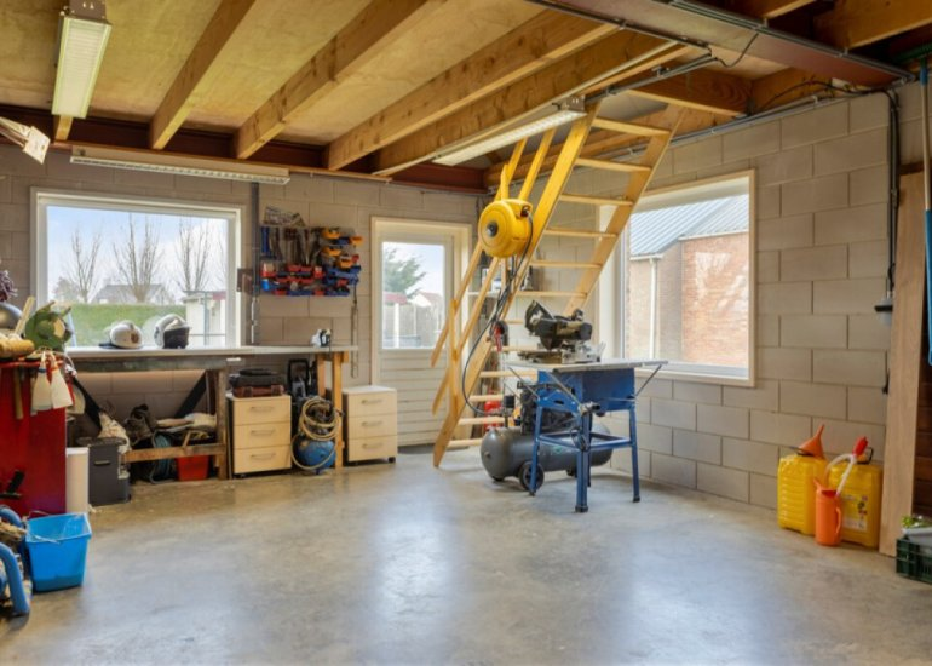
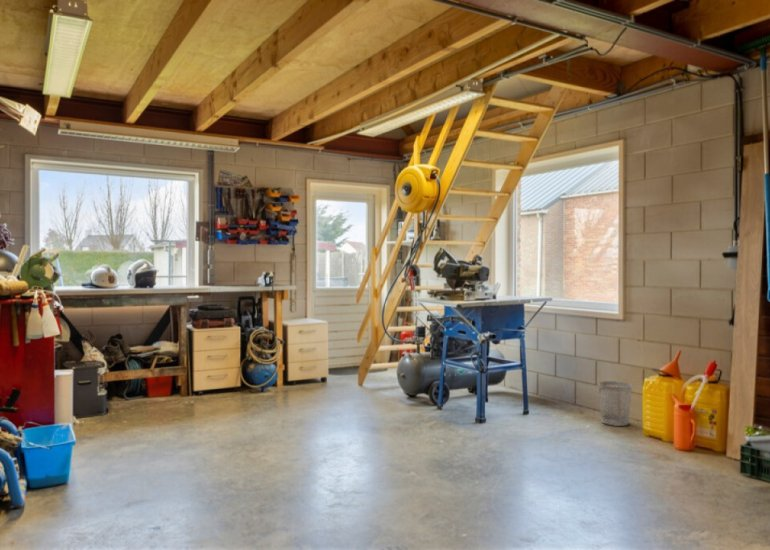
+ wastebasket (614, 403)
